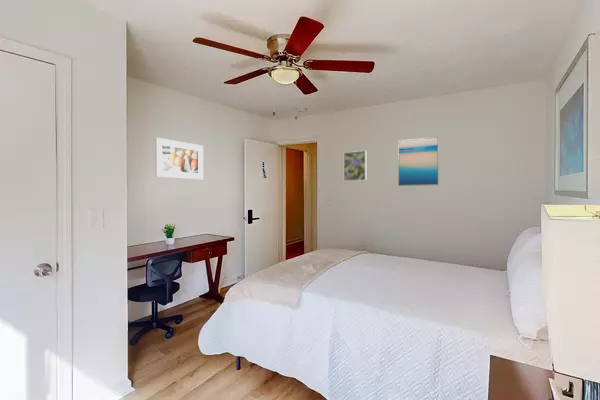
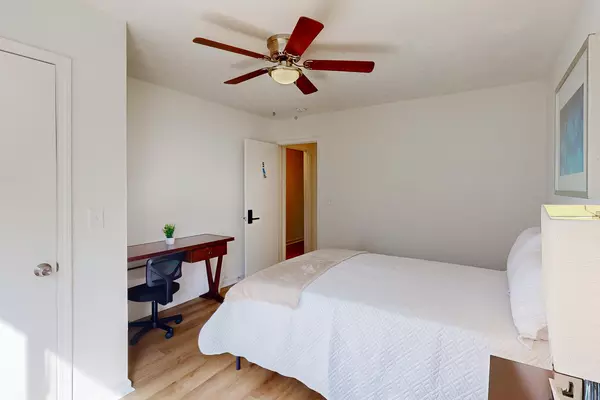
- wall art (418, 162)
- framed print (354, 166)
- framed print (180, 160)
